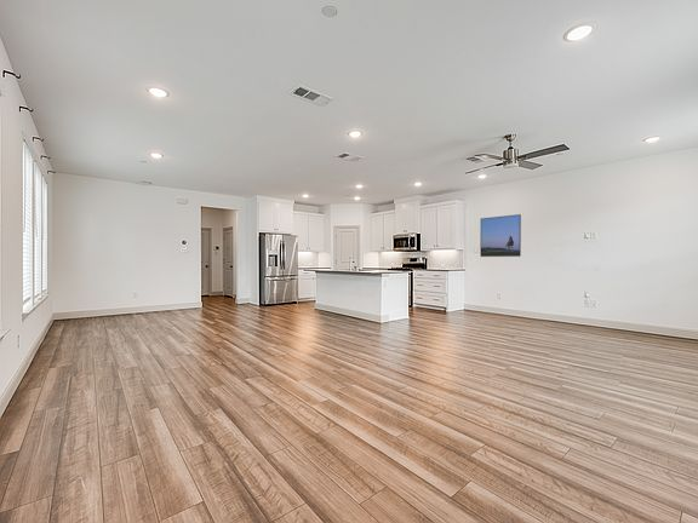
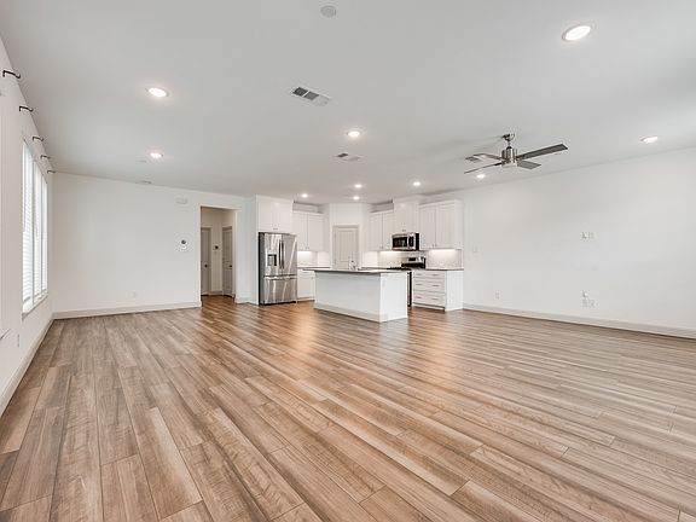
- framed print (499, 236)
